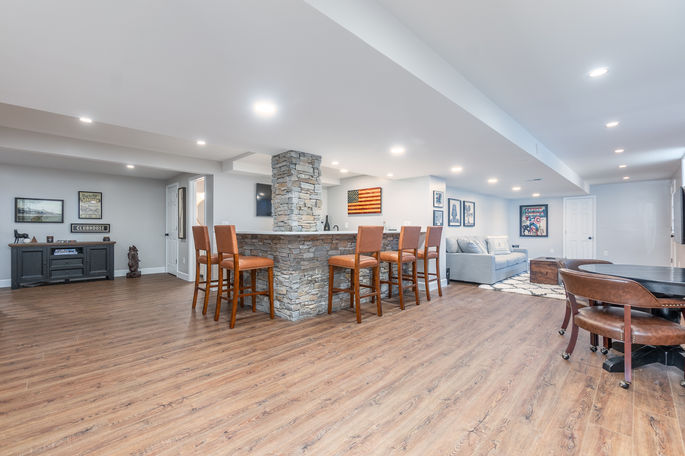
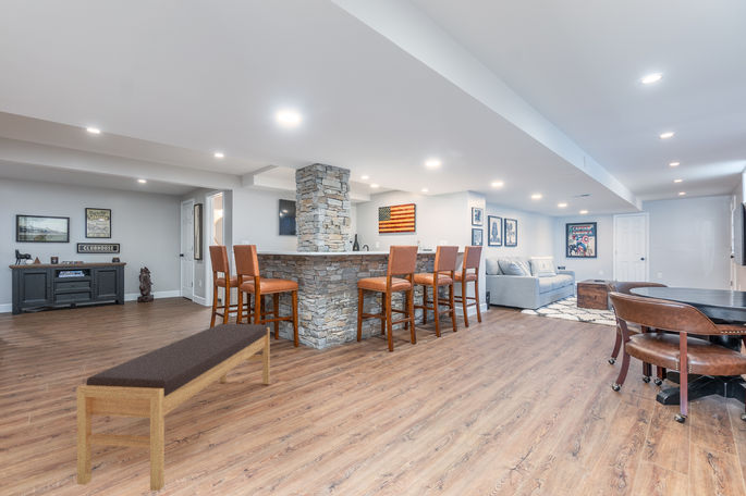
+ bench (199, 381)
